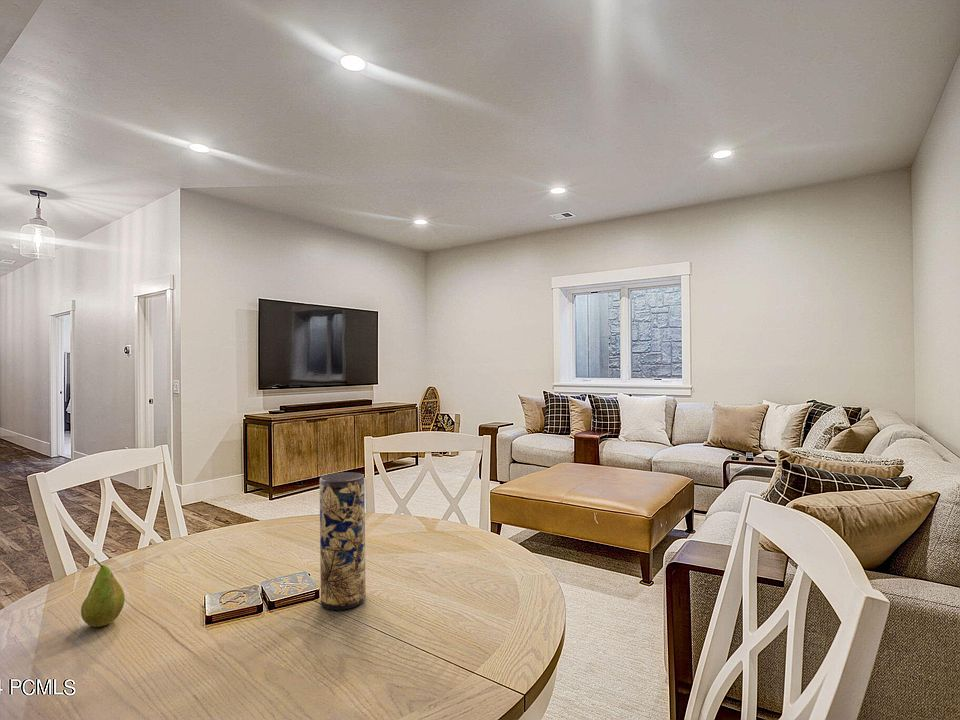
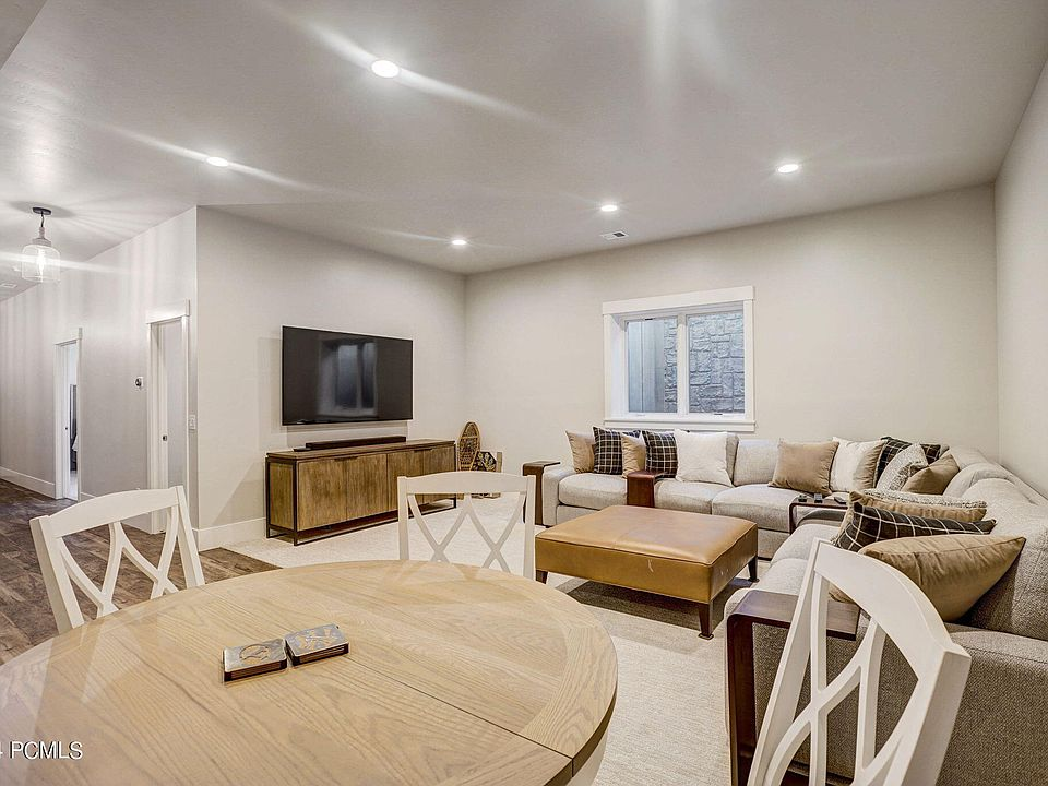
- fruit (103, 590)
- vase (342, 538)
